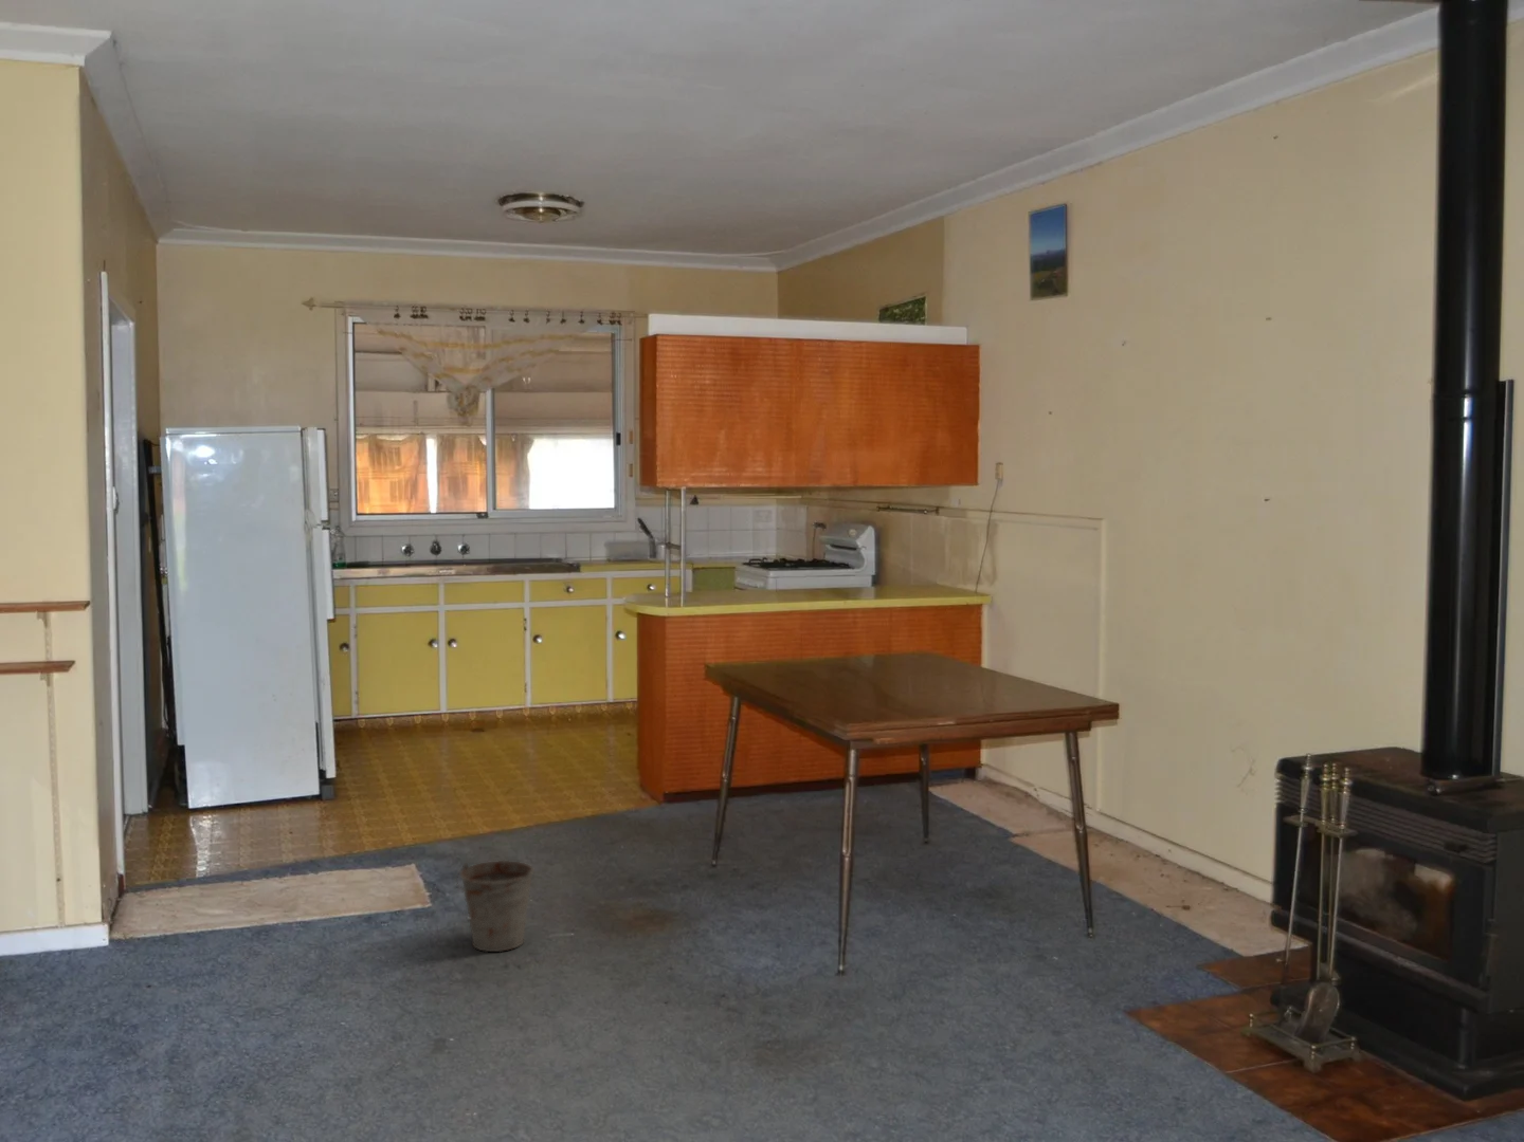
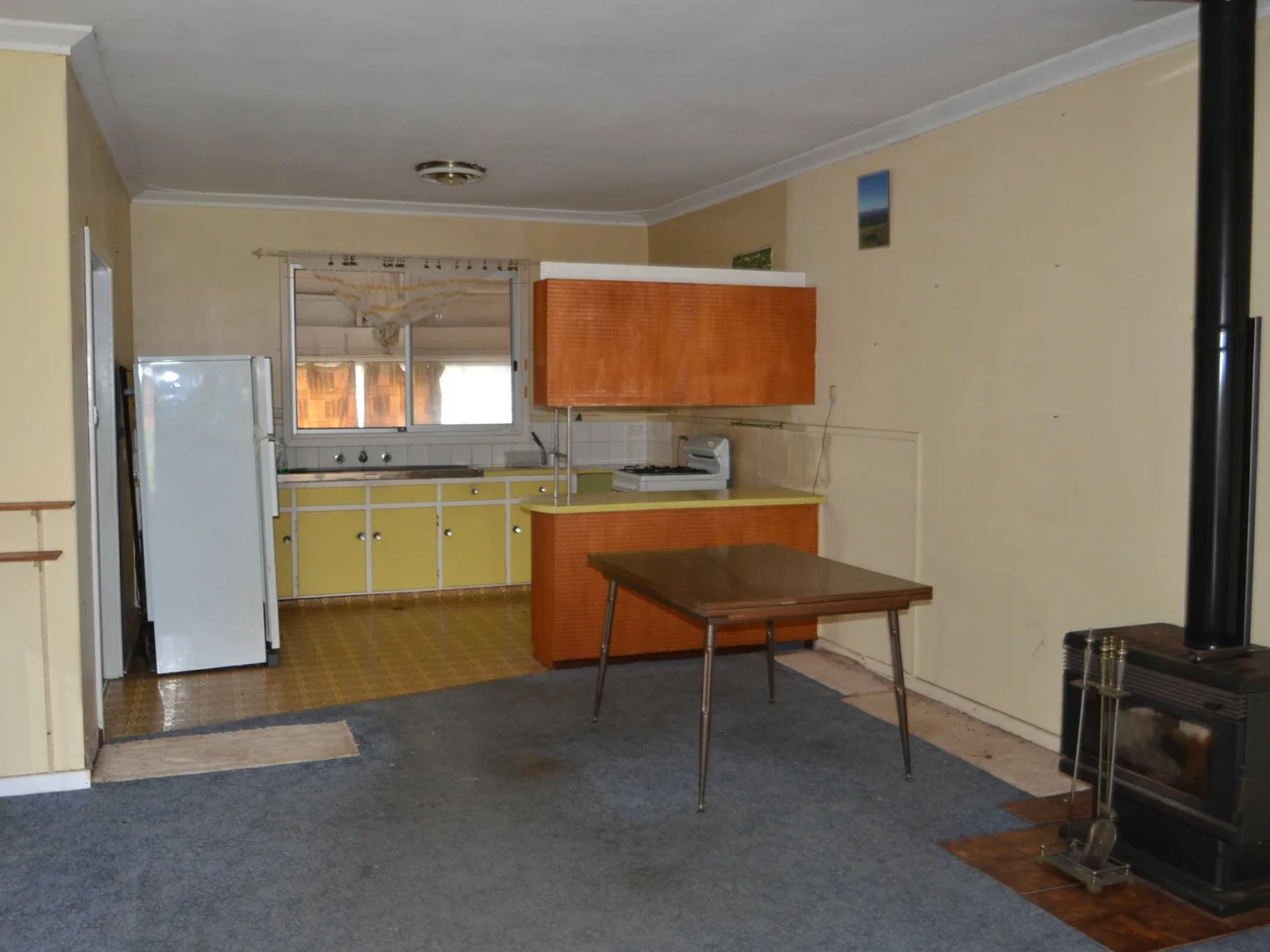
- bucket (496, 906)
